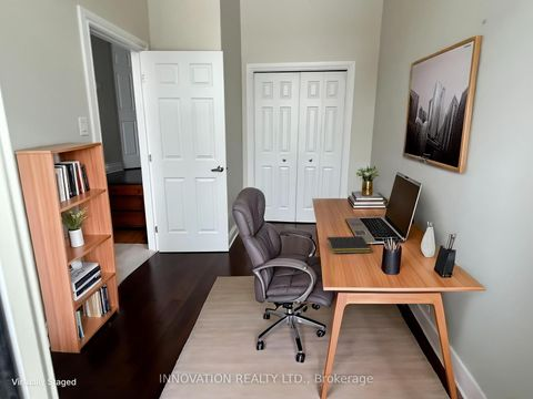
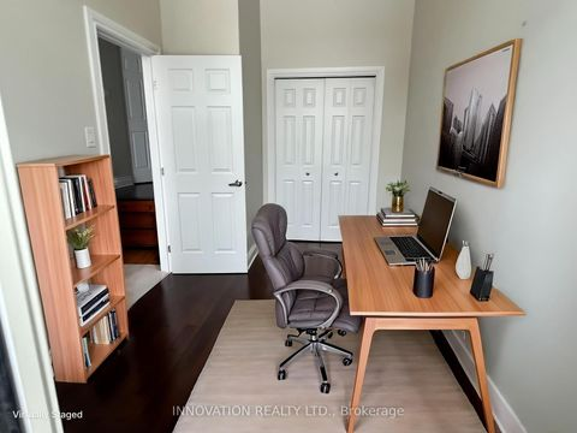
- notepad (348, 244)
